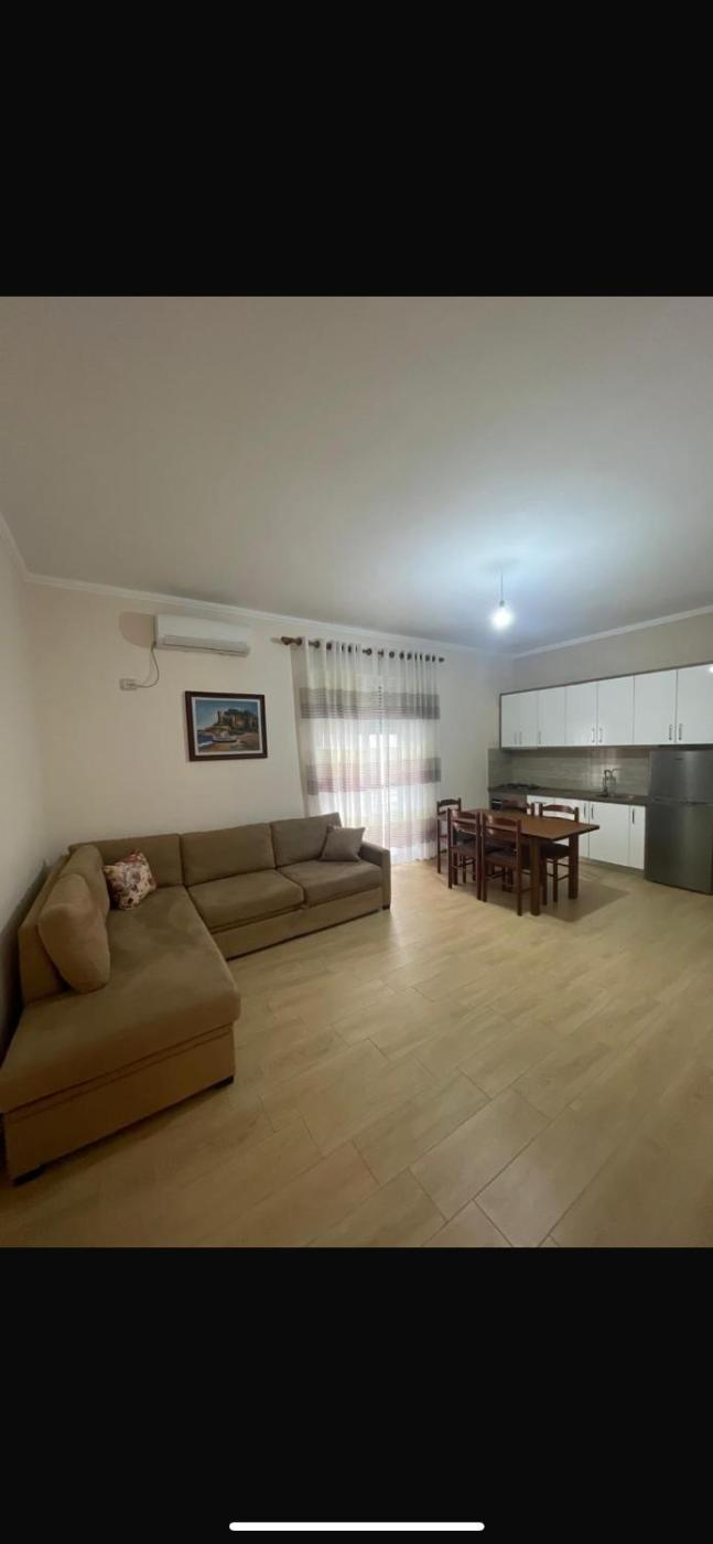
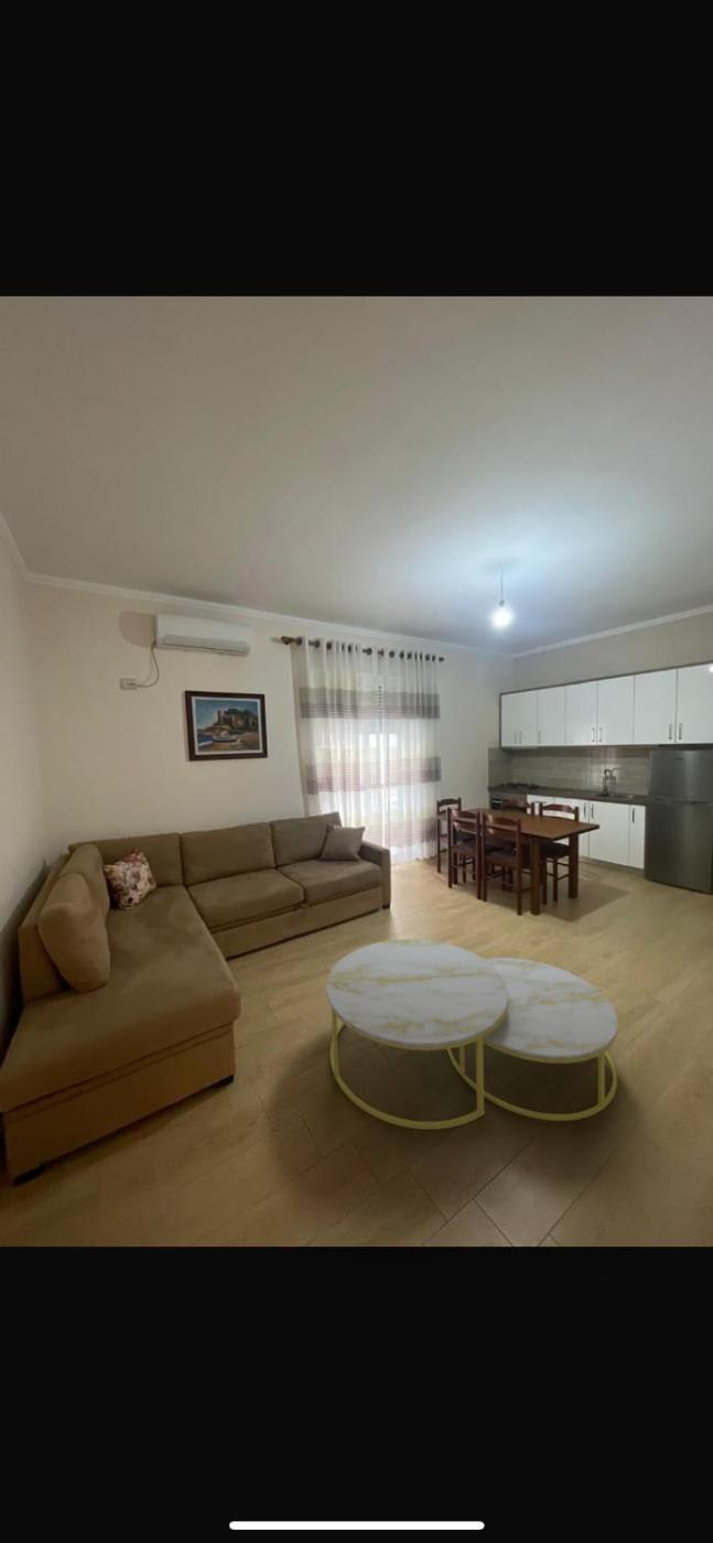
+ coffee table (464, 1015)
